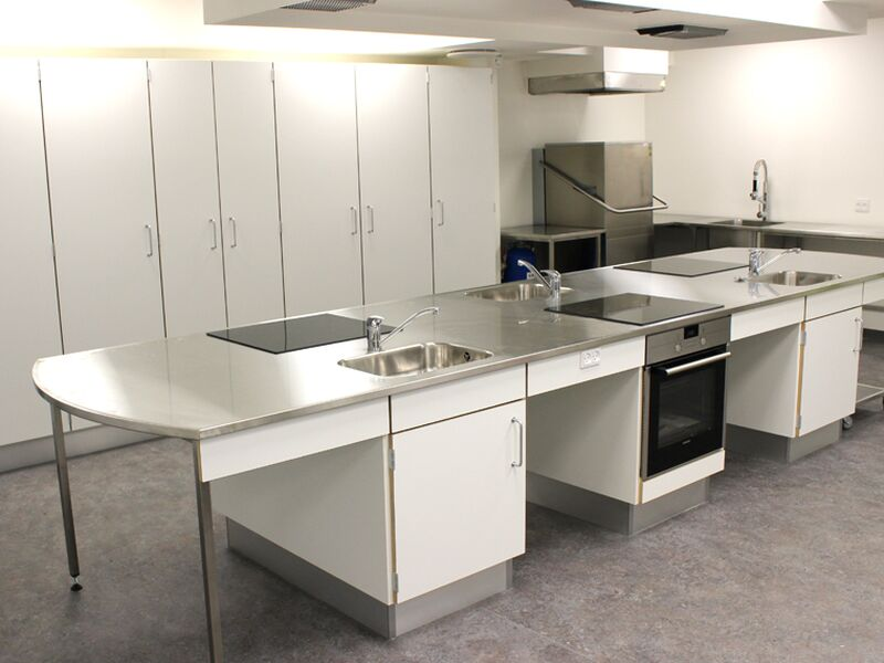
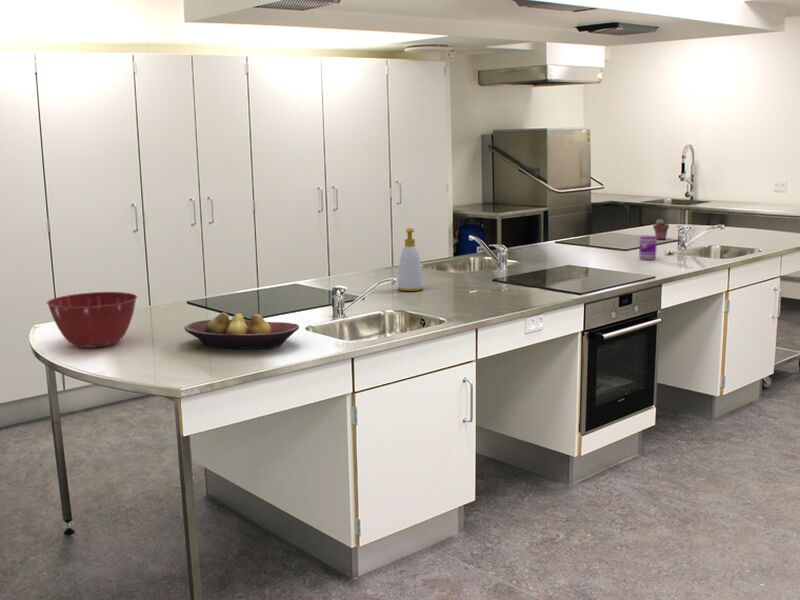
+ potted succulent (660, 228)
+ mixing bowl (94, 321)
+ beverage can (647, 247)
+ soap bottle (410, 259)
+ fruit bowl (241, 328)
